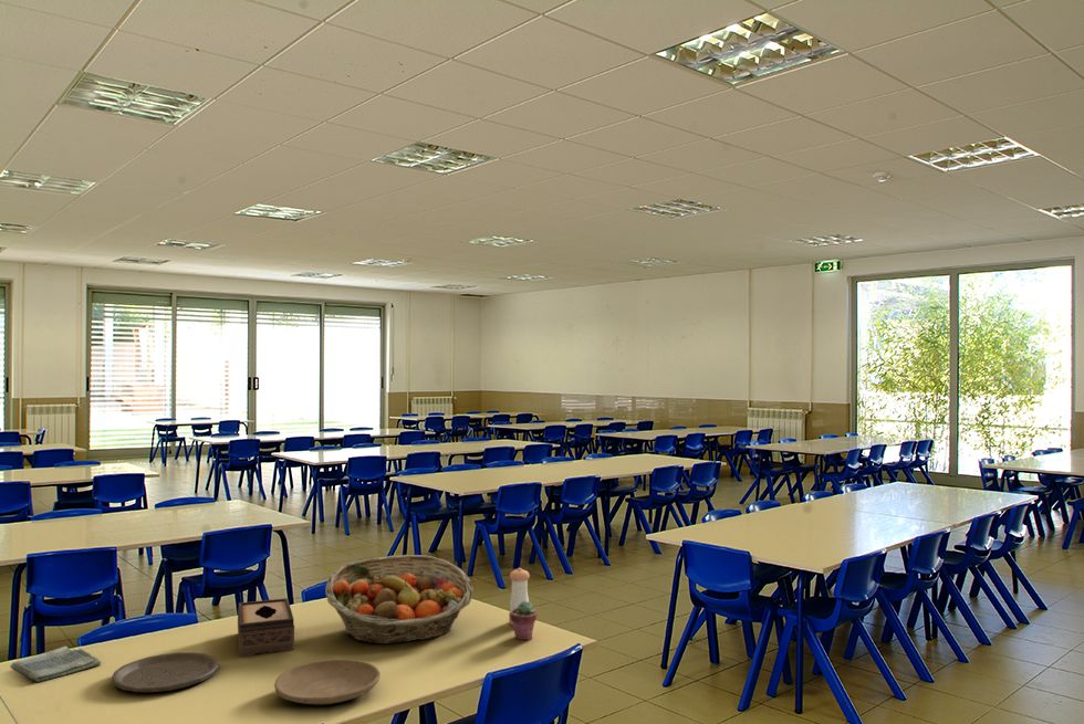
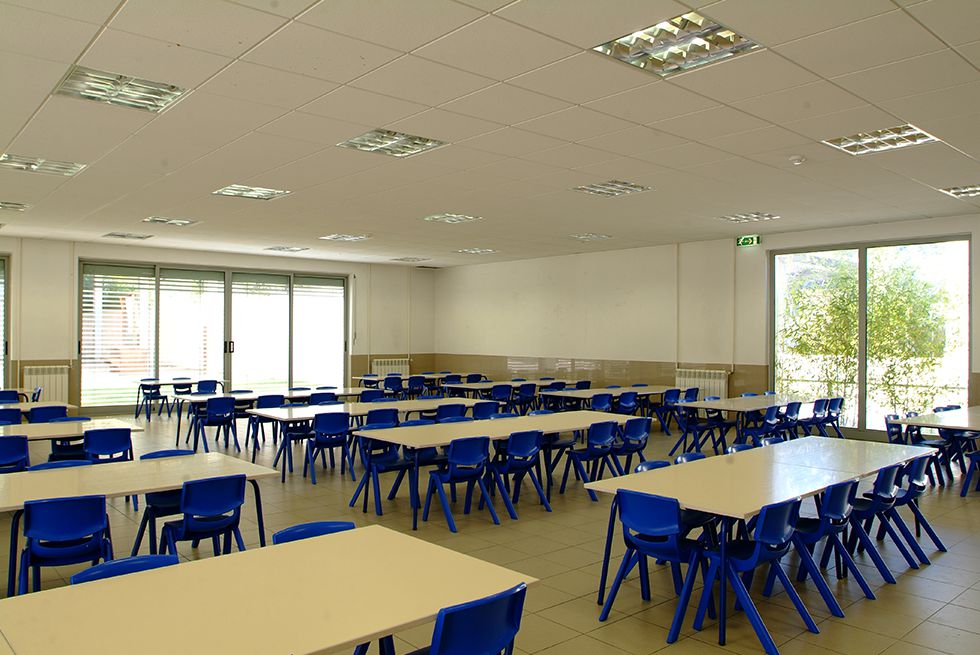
- plate (166, 672)
- dish towel (56, 662)
- plate (327, 685)
- potted succulent (523, 619)
- tissue box (264, 626)
- pepper shaker (519, 595)
- fruit basket (399, 597)
